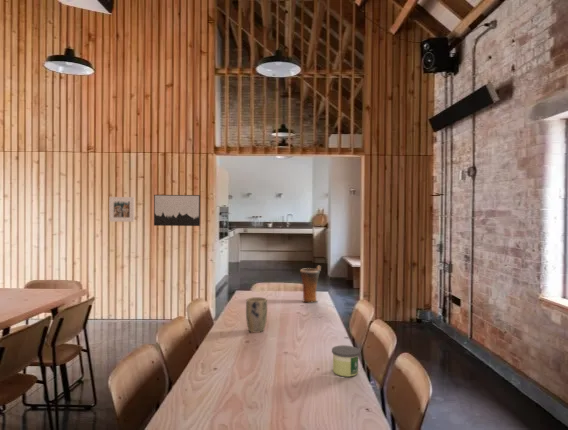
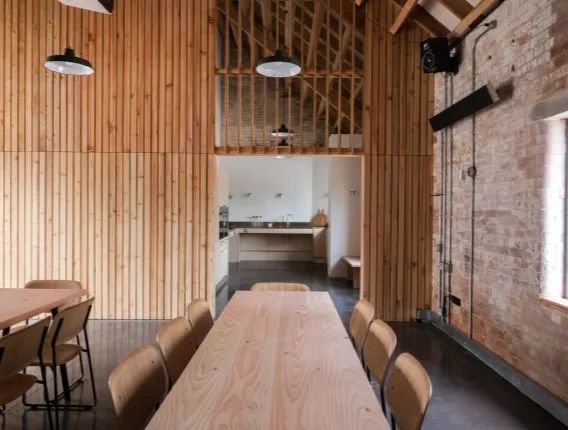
- candle (345, 361)
- wall art (177, 210)
- vase (310, 283)
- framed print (121, 209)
- plant pot (256, 315)
